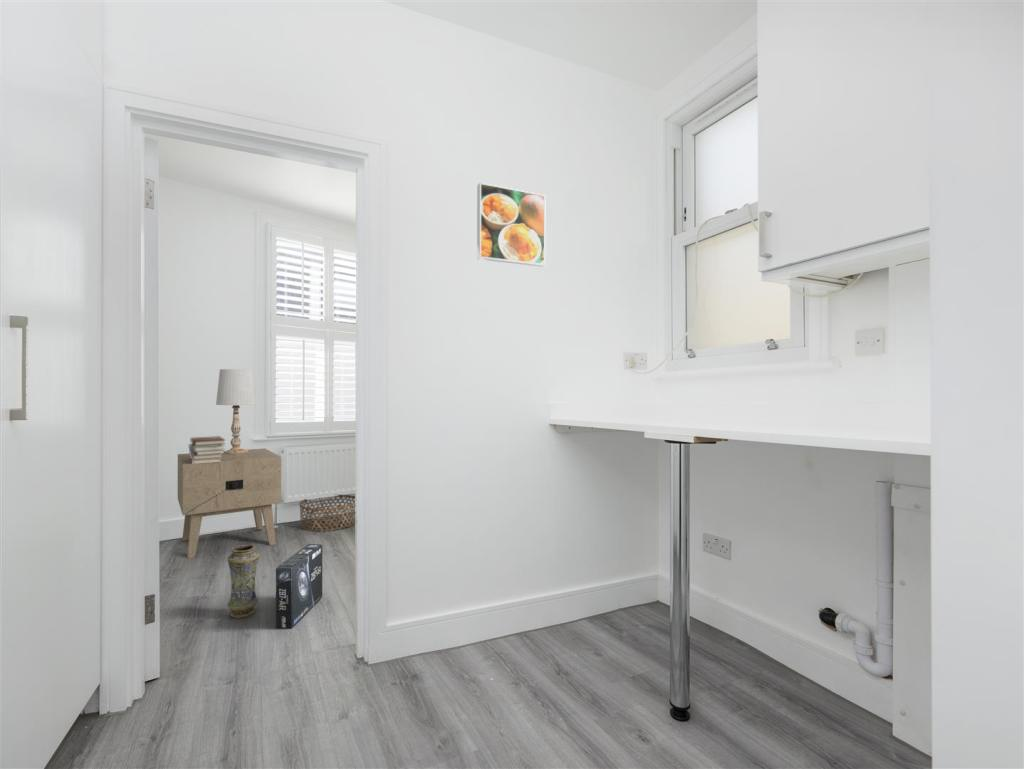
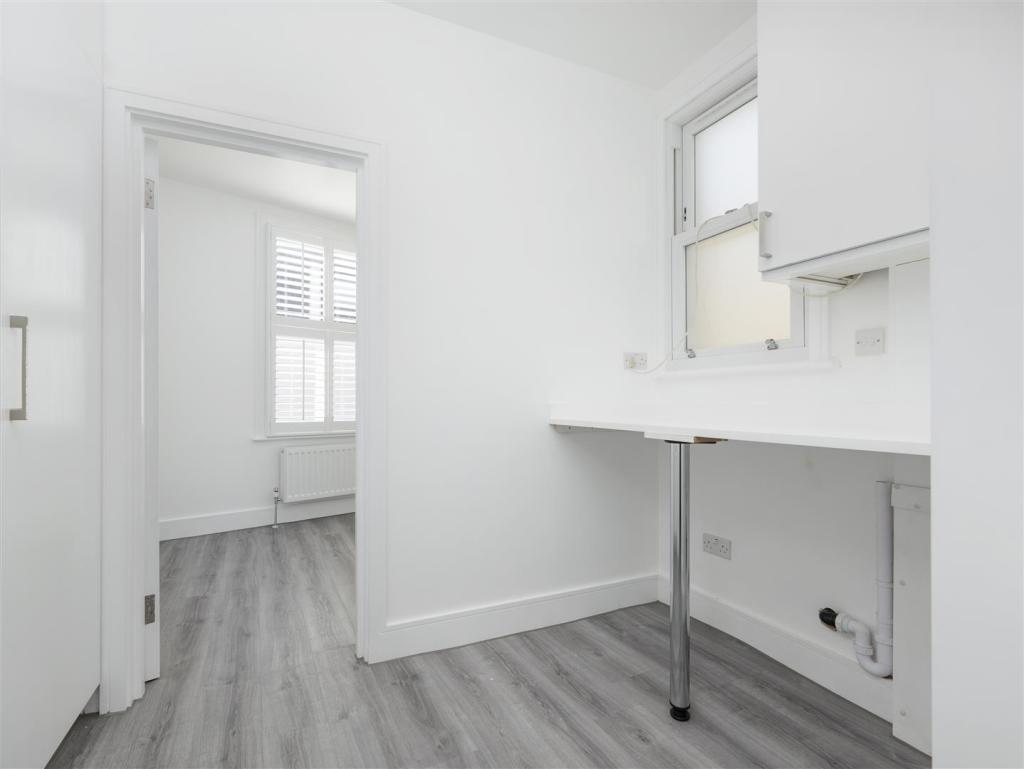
- basket (330, 512)
- nightstand (228, 499)
- vase (243, 580)
- book stack (206, 449)
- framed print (512, 226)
- box (300, 583)
- table lamp (236, 410)
